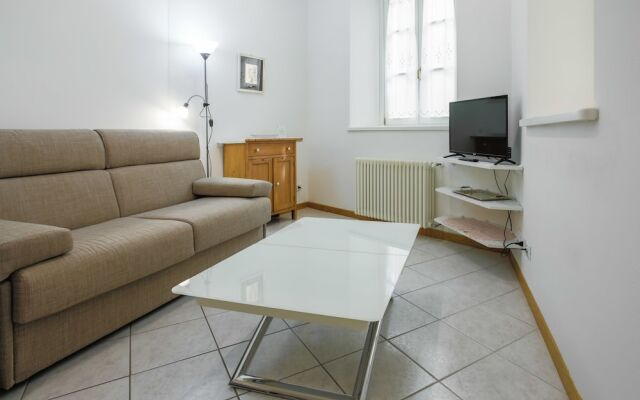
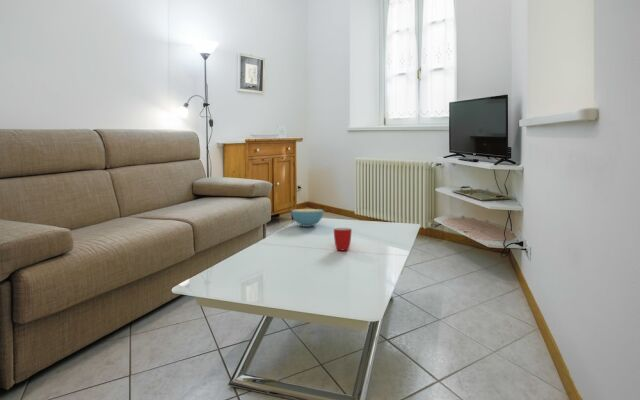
+ mug (343, 238)
+ cereal bowl (307, 218)
